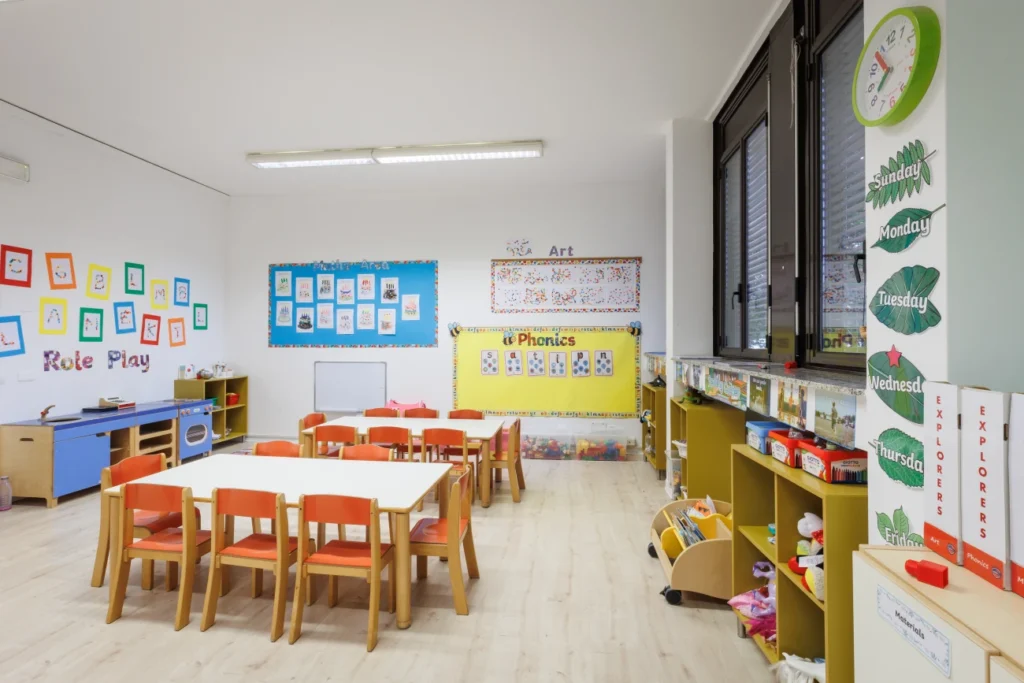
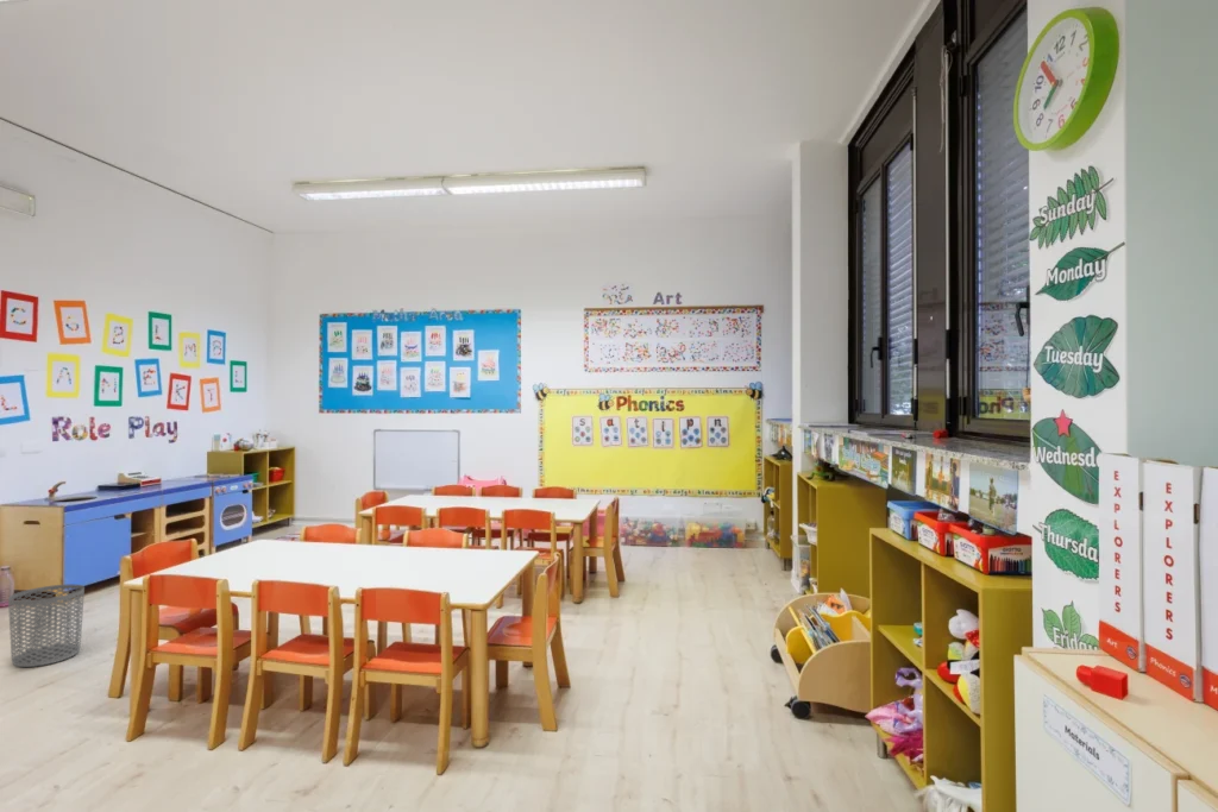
+ waste bin (48, 624)
